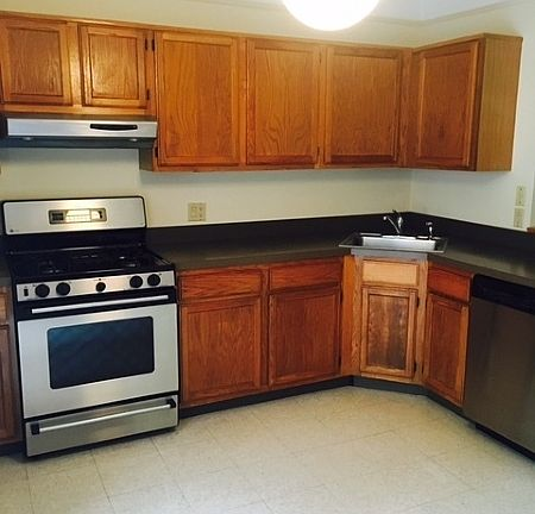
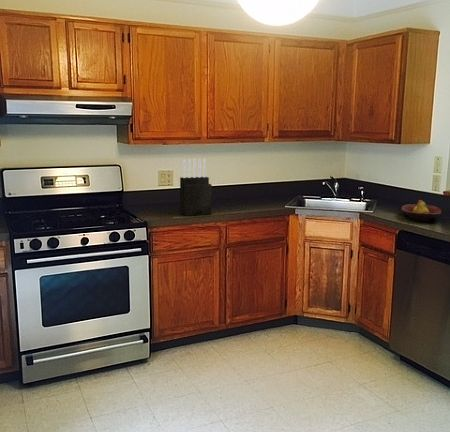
+ knife block (196, 187)
+ fruit bowl (421, 209)
